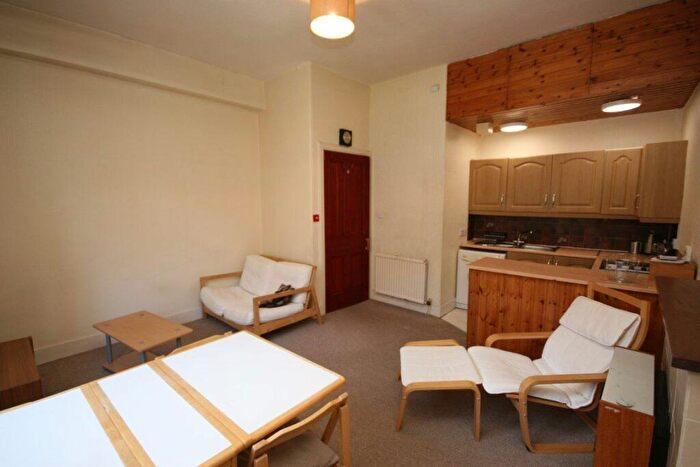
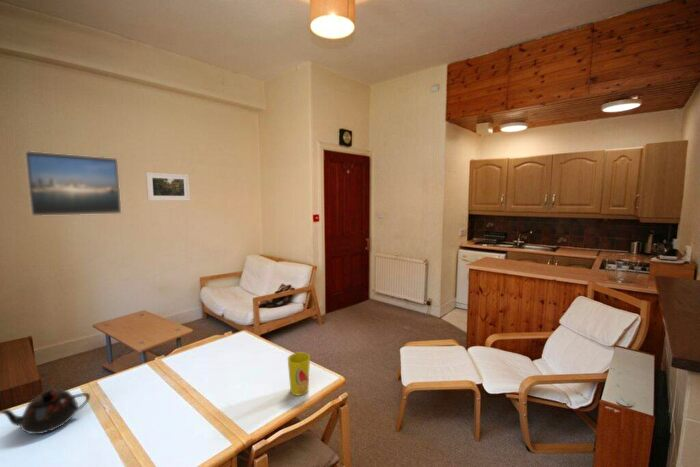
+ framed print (168, 187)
+ teapot (46, 408)
+ cup (299, 374)
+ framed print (77, 185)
